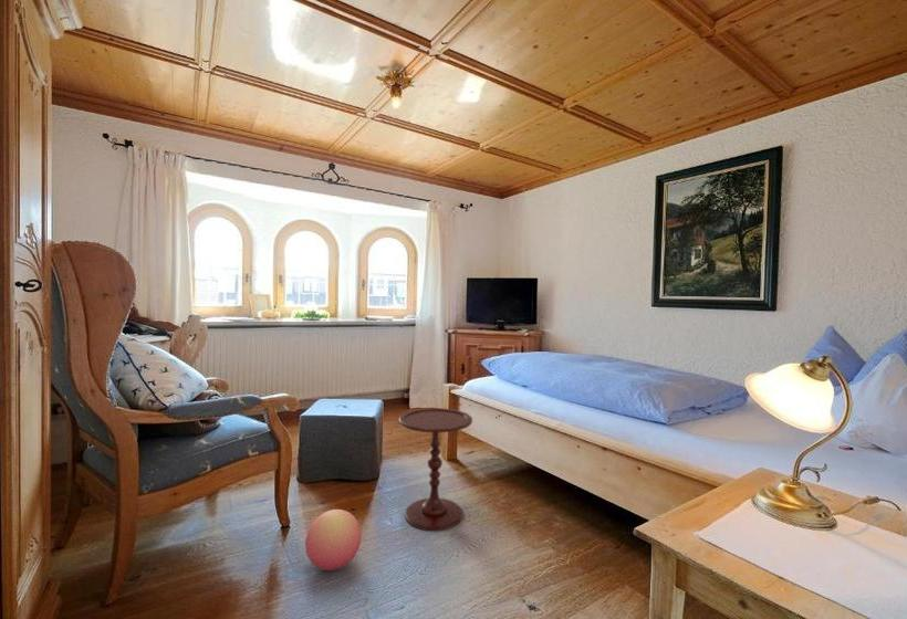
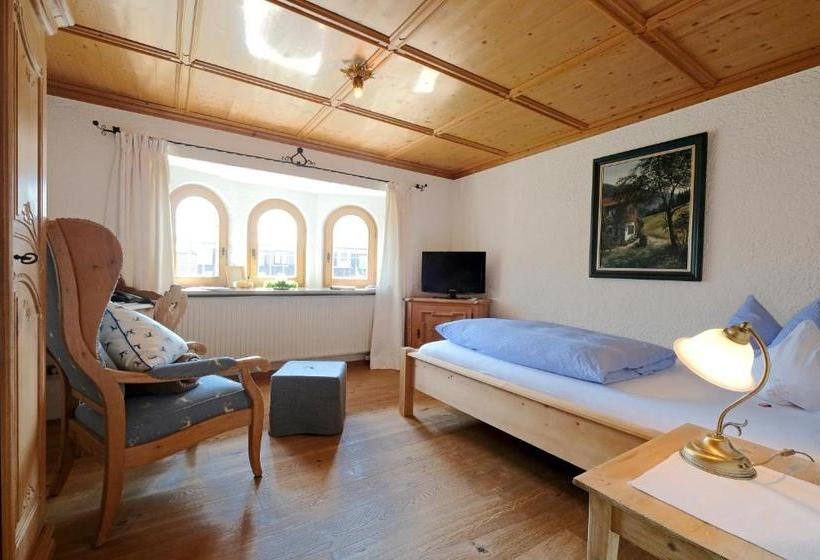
- side table (435, 465)
- ball (333, 538)
